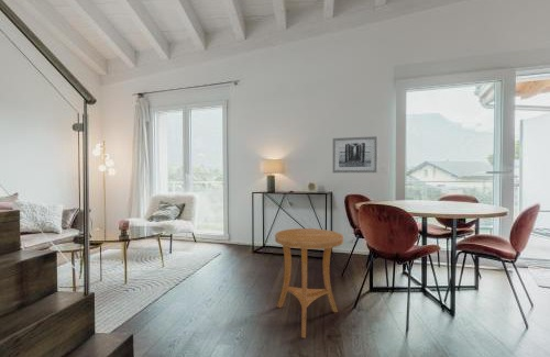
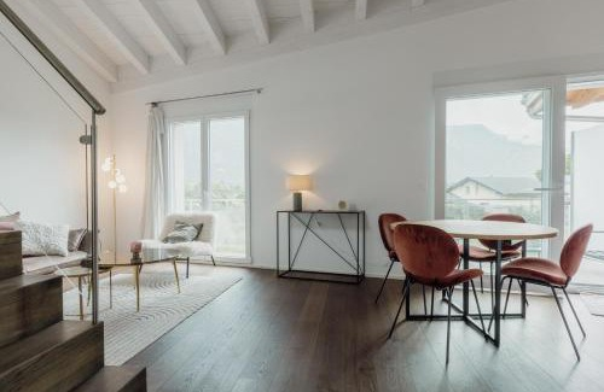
- side table (306, 276)
- wall art (354, 155)
